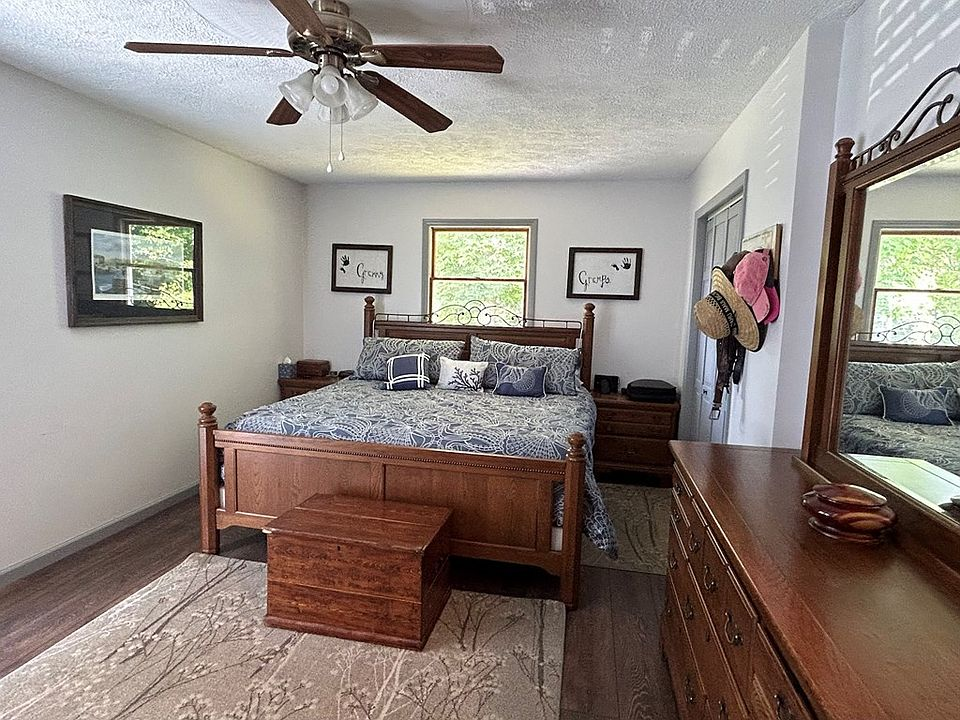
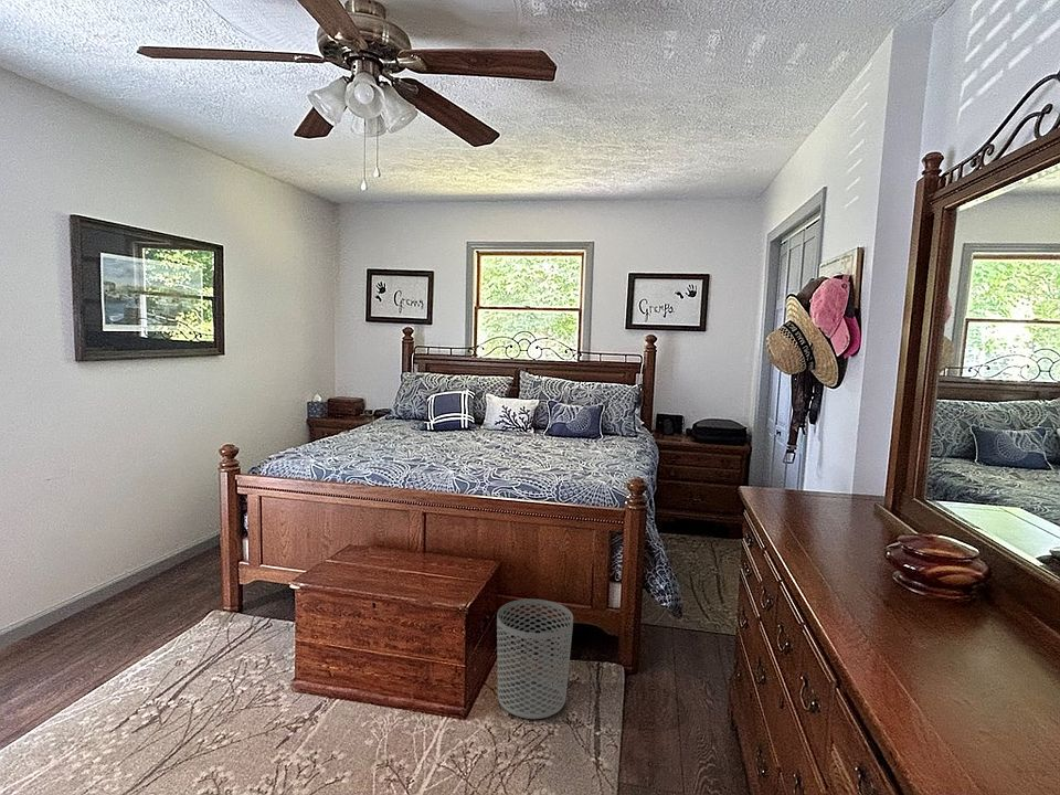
+ waste bin (533, 657)
